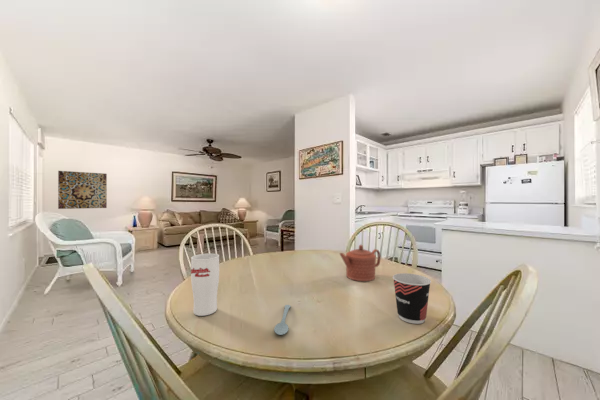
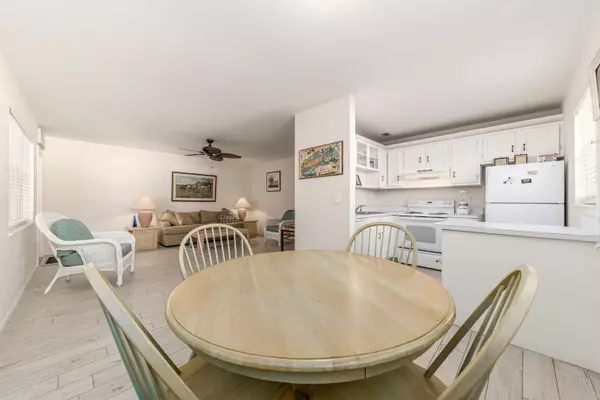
- cup (411, 298)
- spoon (284, 317)
- teapot (360, 260)
- wall art (83, 190)
- cup (205, 283)
